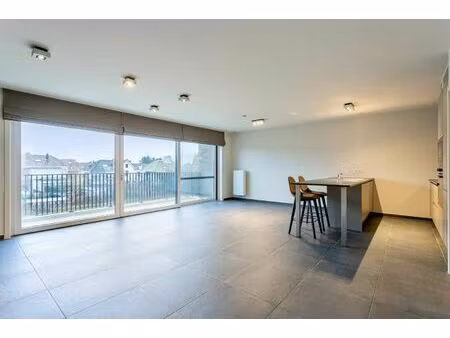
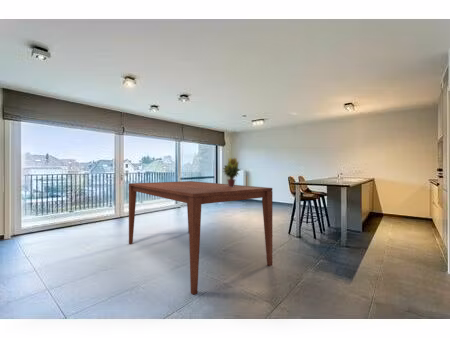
+ dining table (191, 219)
+ potted plant (231, 171)
